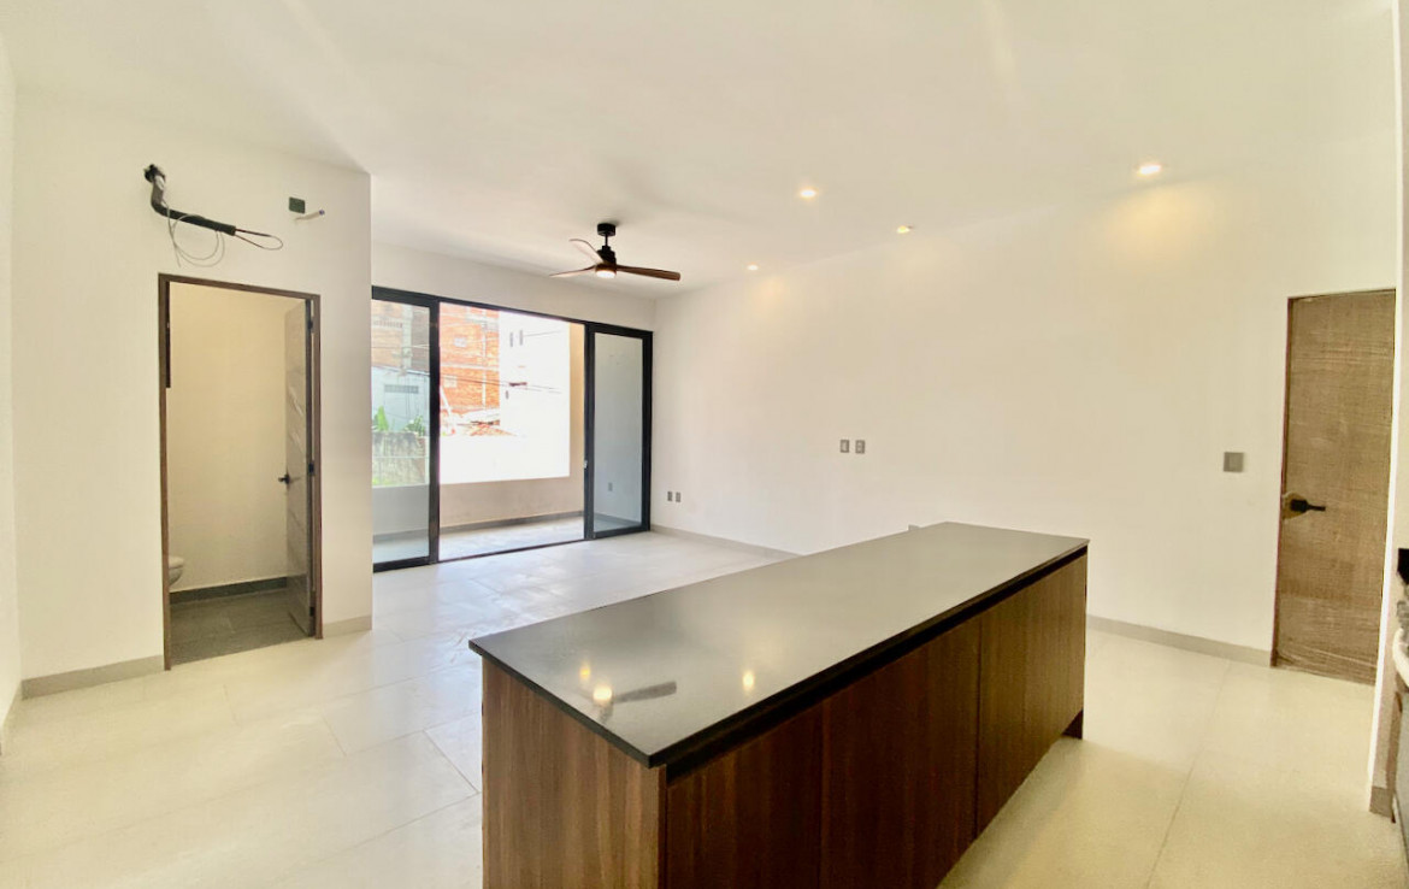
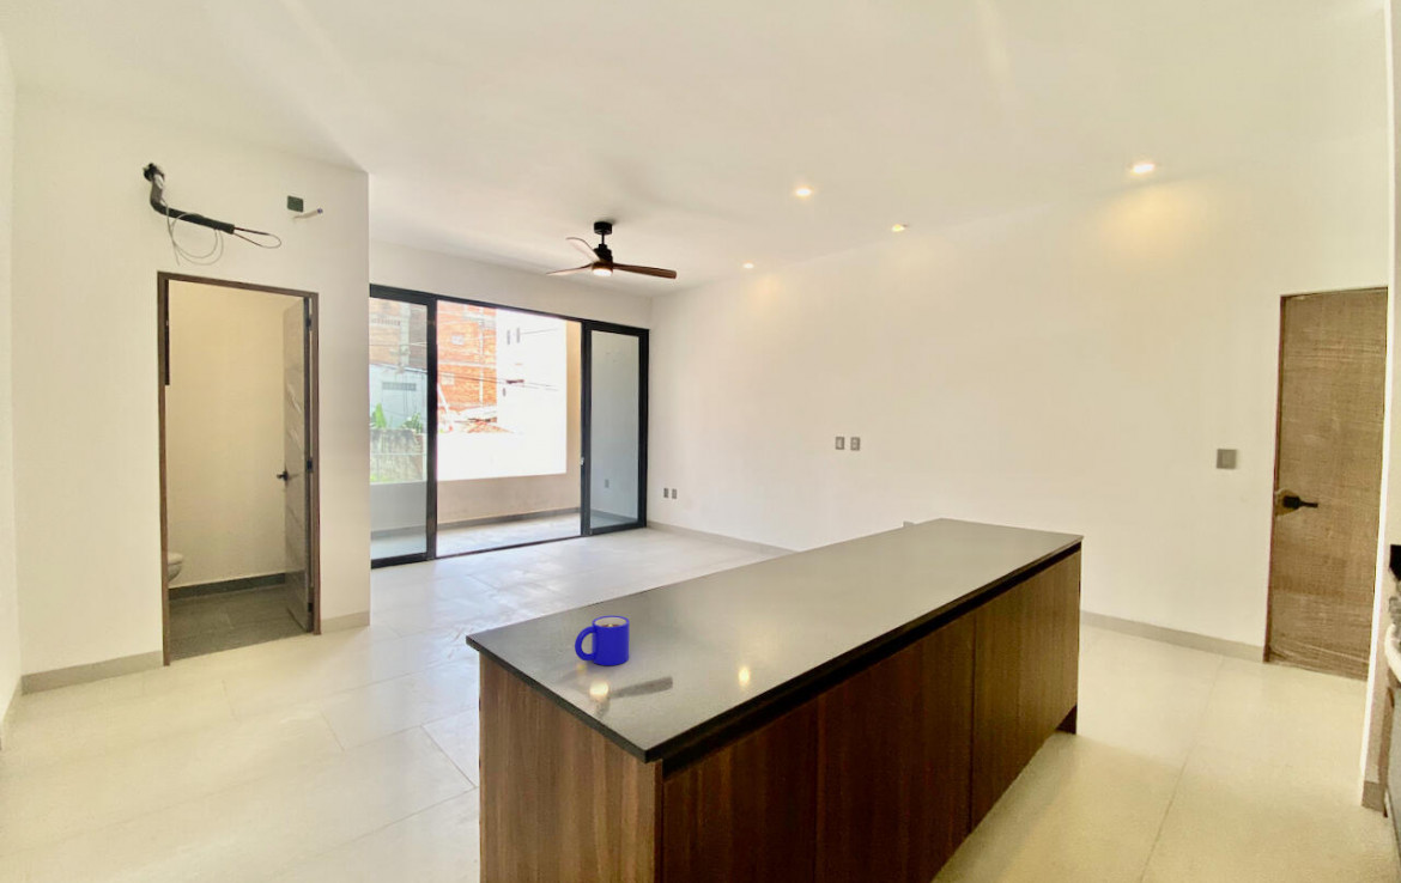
+ mug (601, 641)
